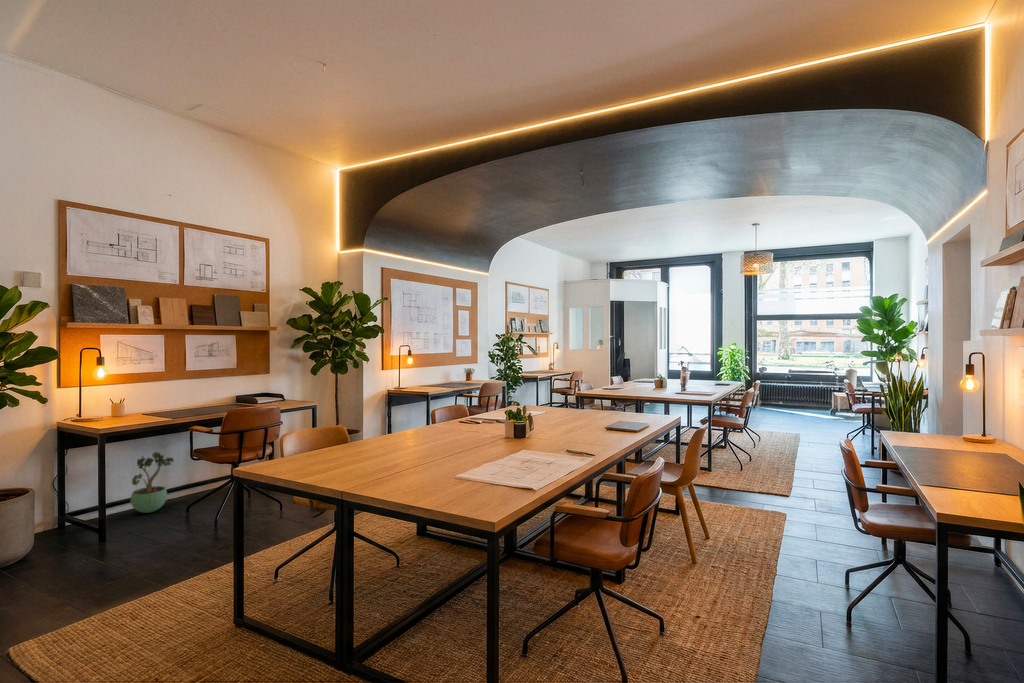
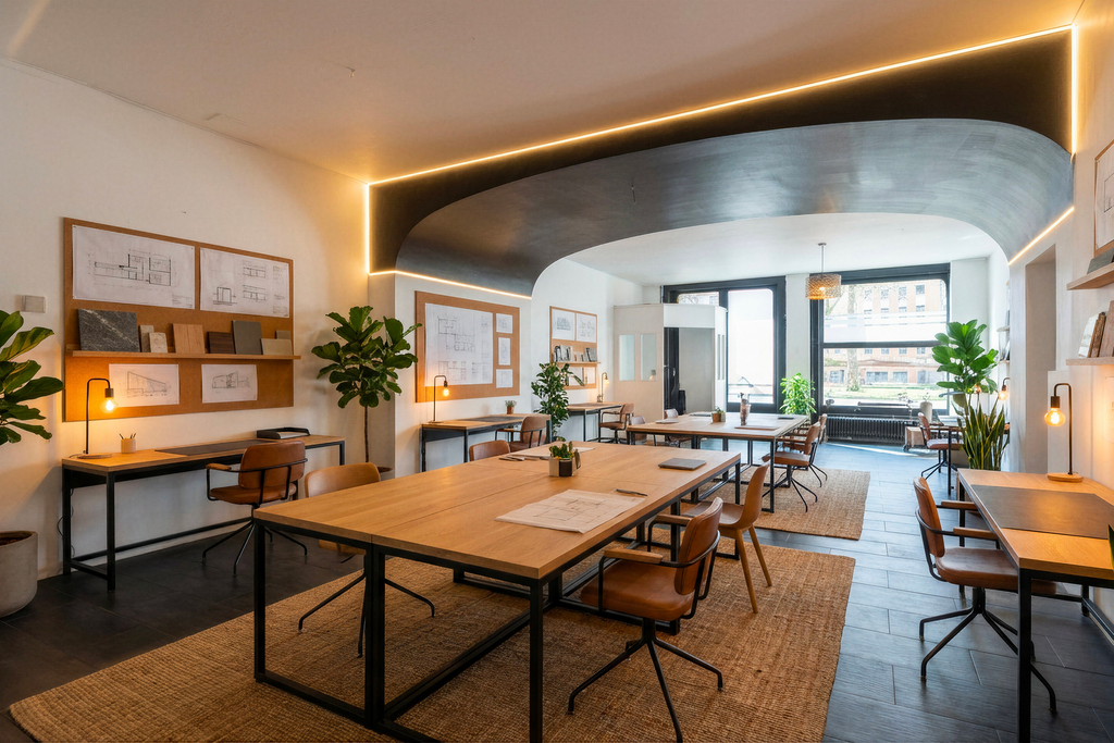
- potted plant (150, 481)
